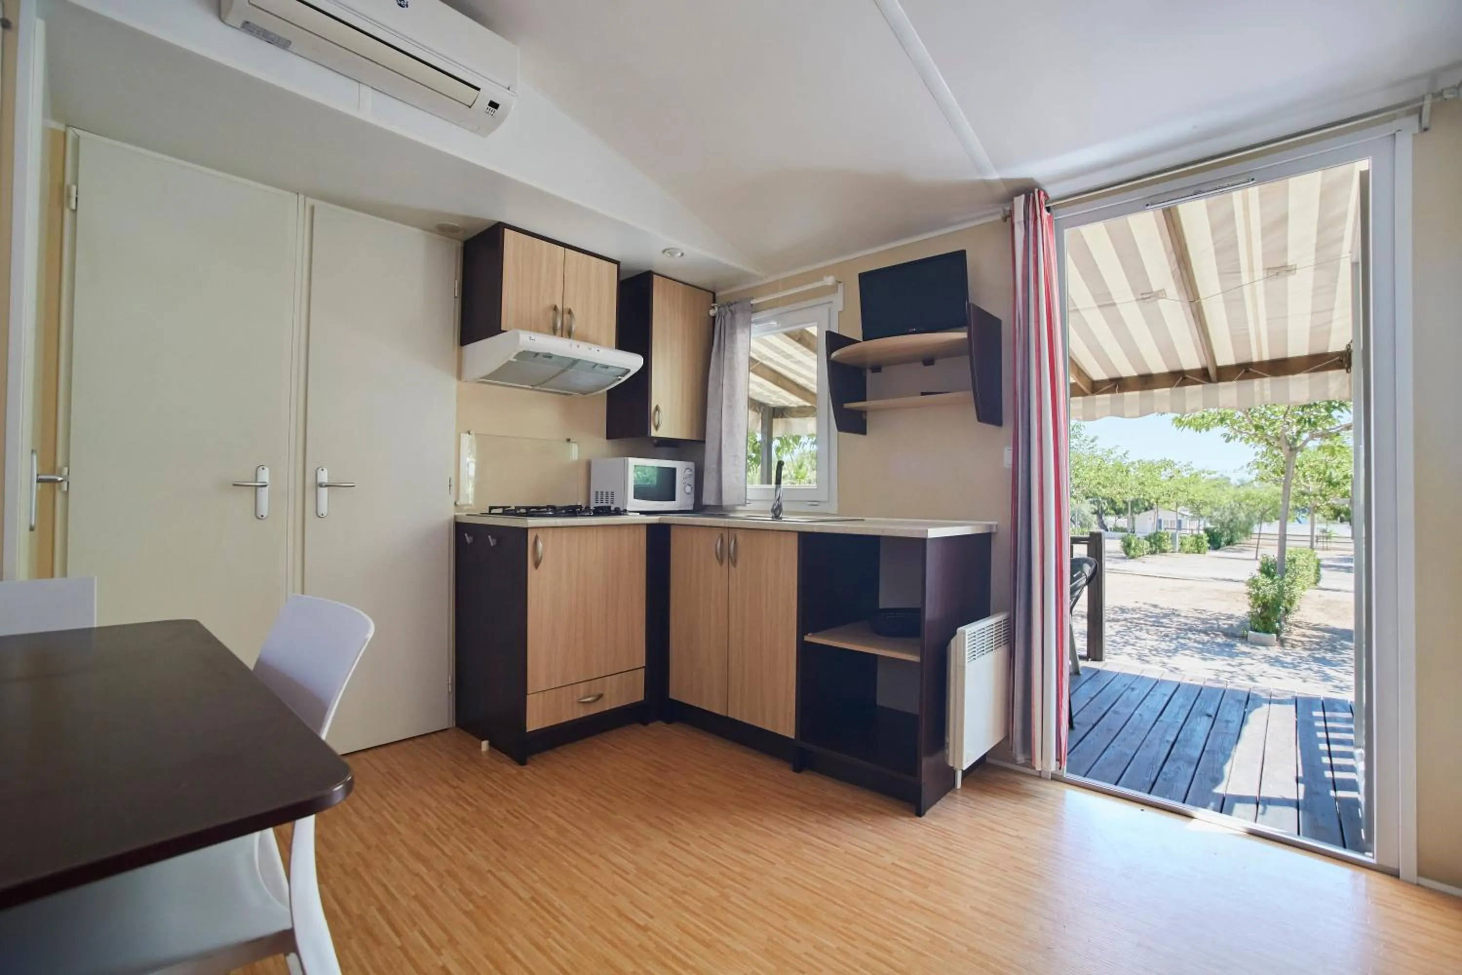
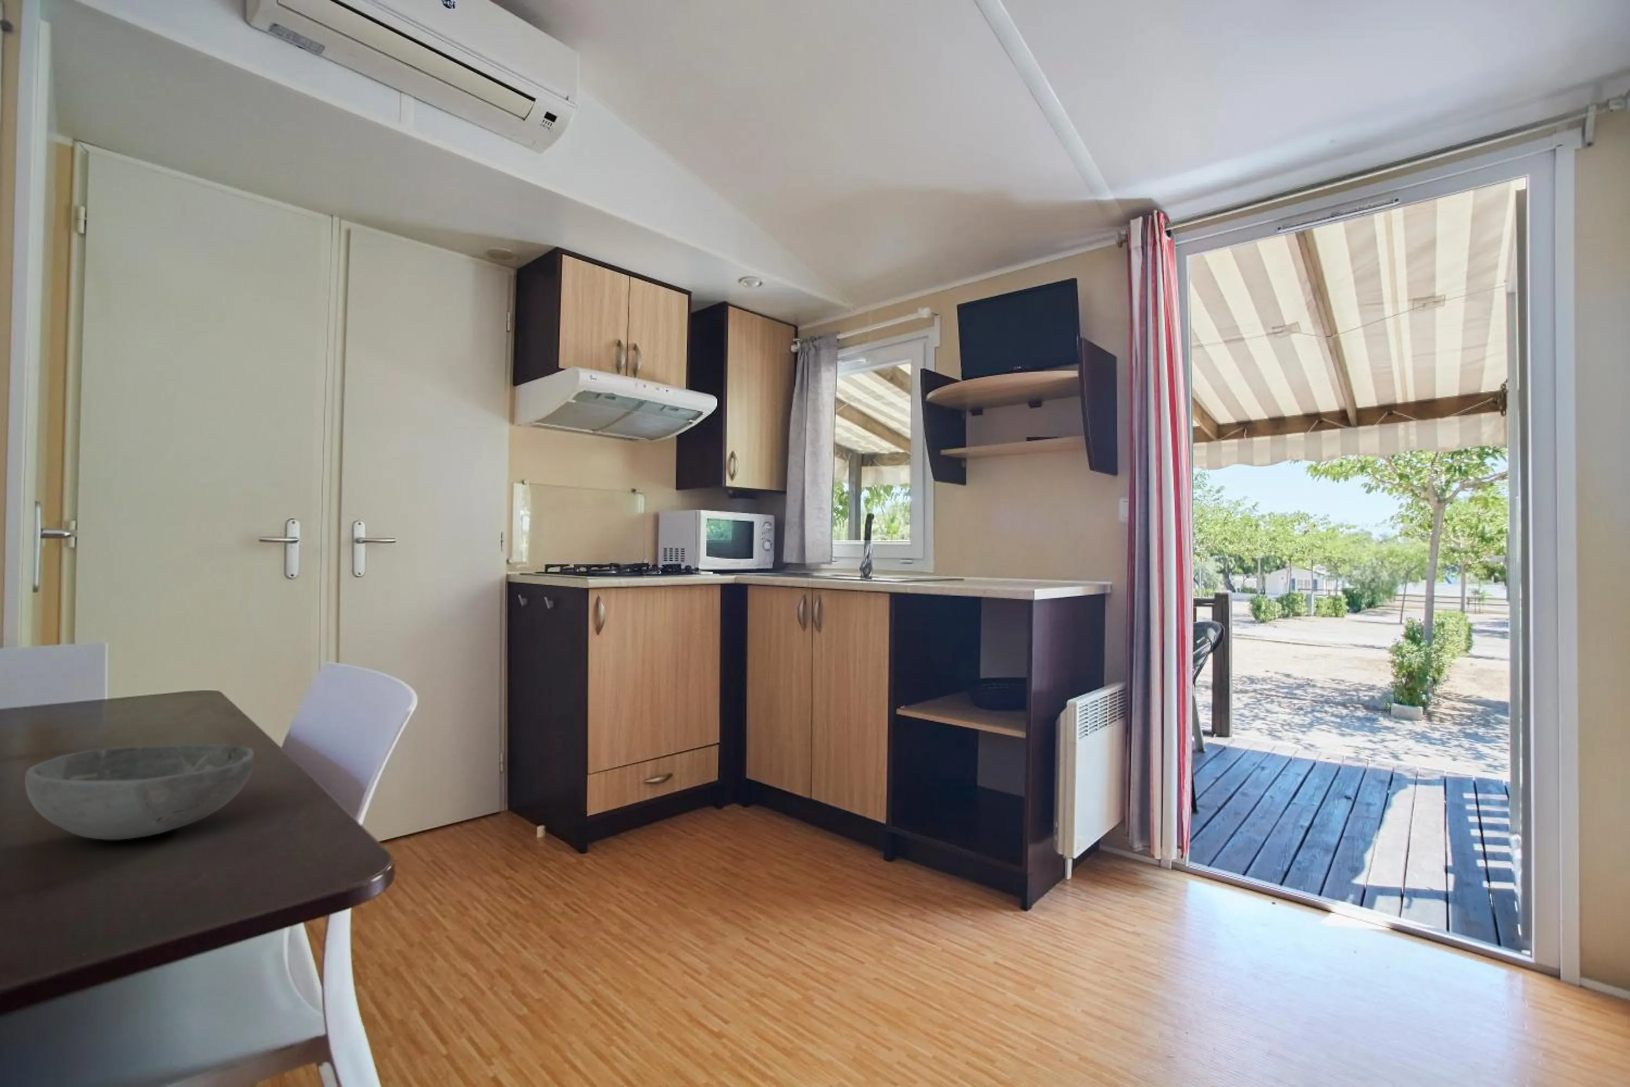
+ bowl (148, 791)
